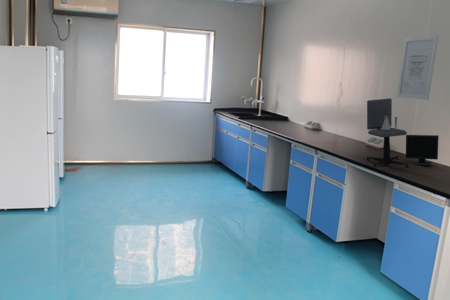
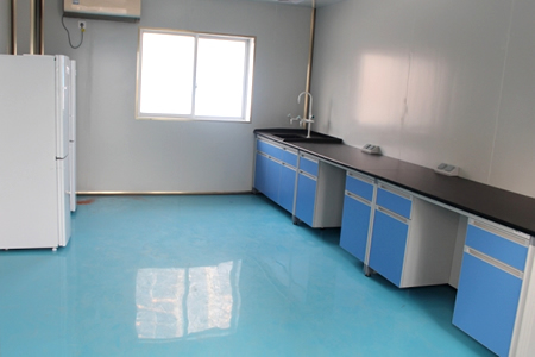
- monitor (403, 133)
- wall art (416, 68)
